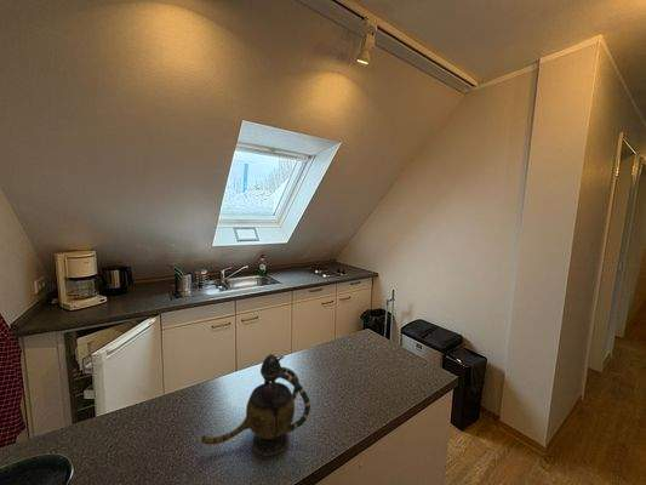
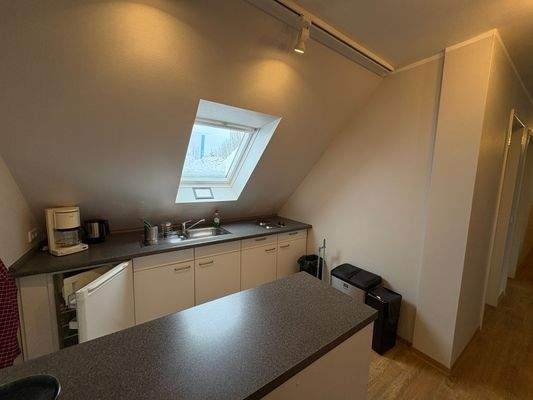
- teapot (256, 400)
